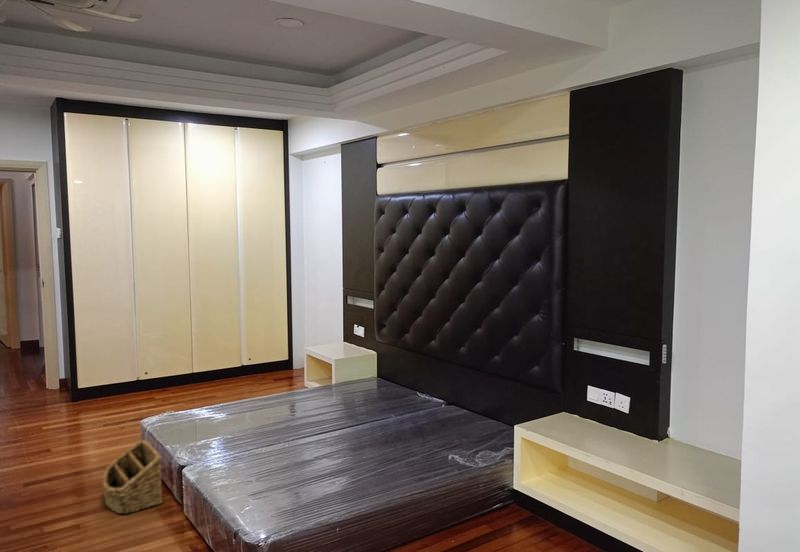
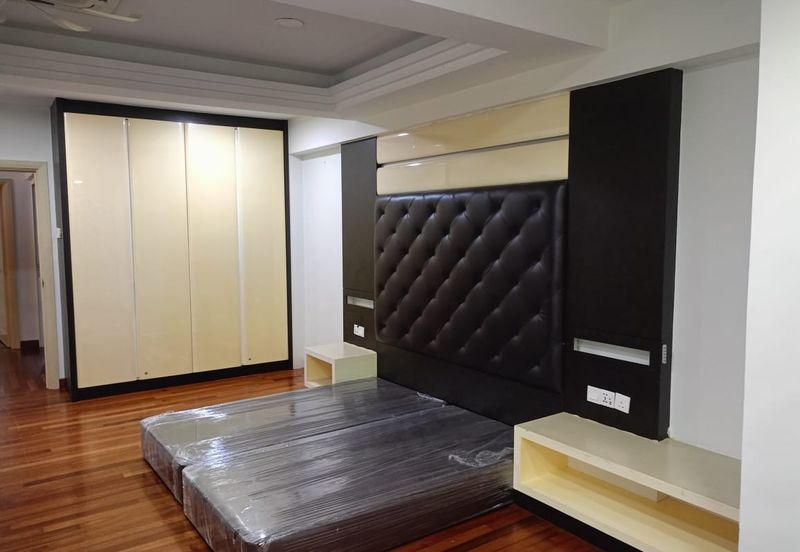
- basket (129, 475)
